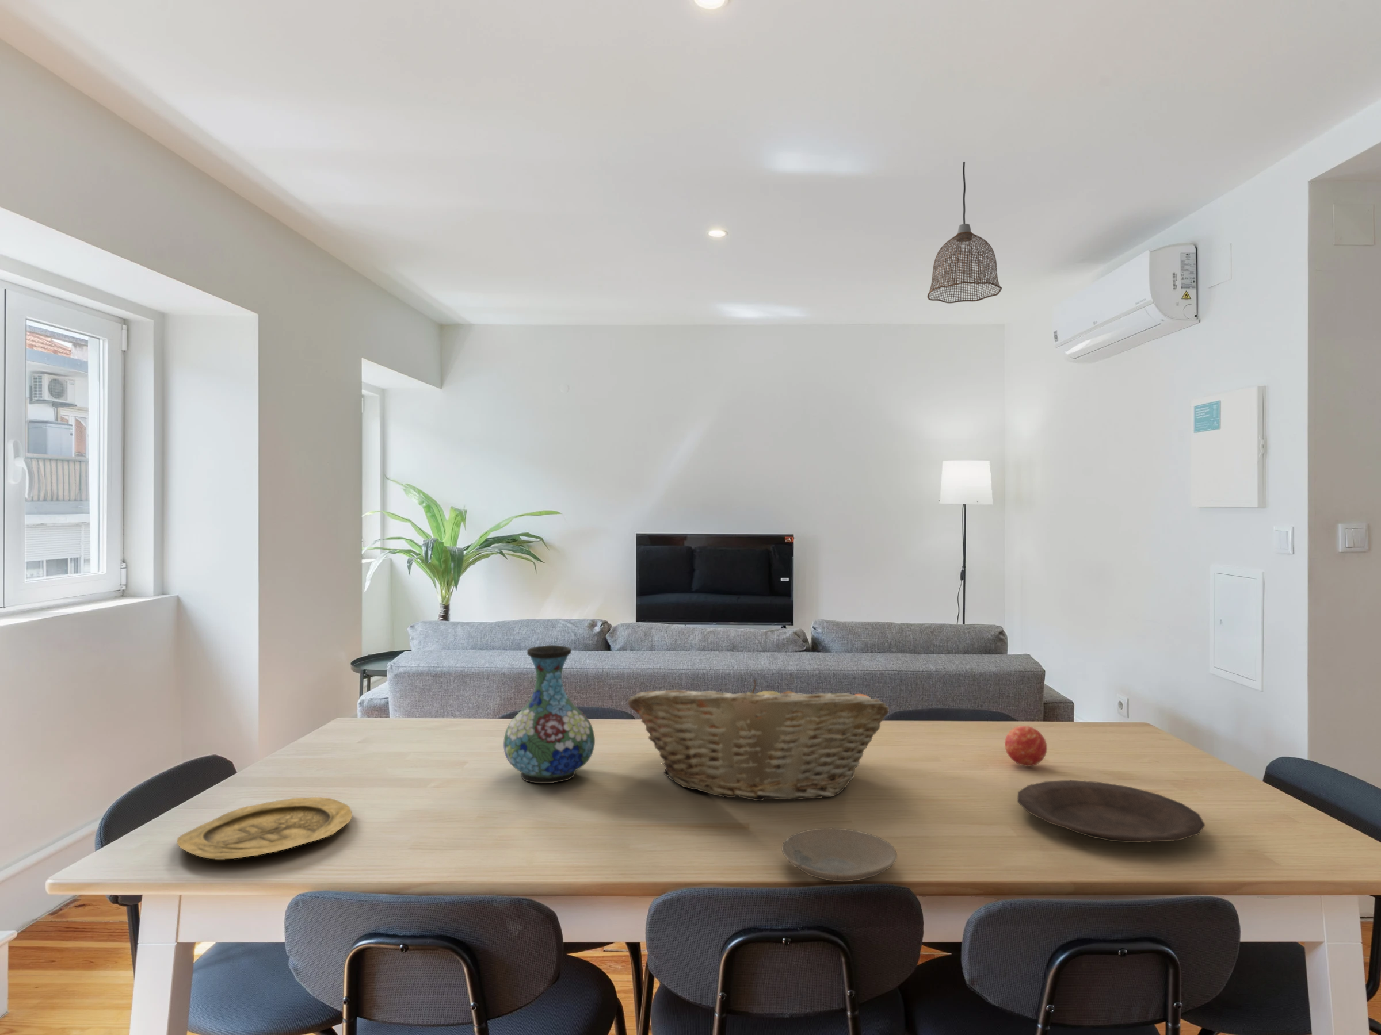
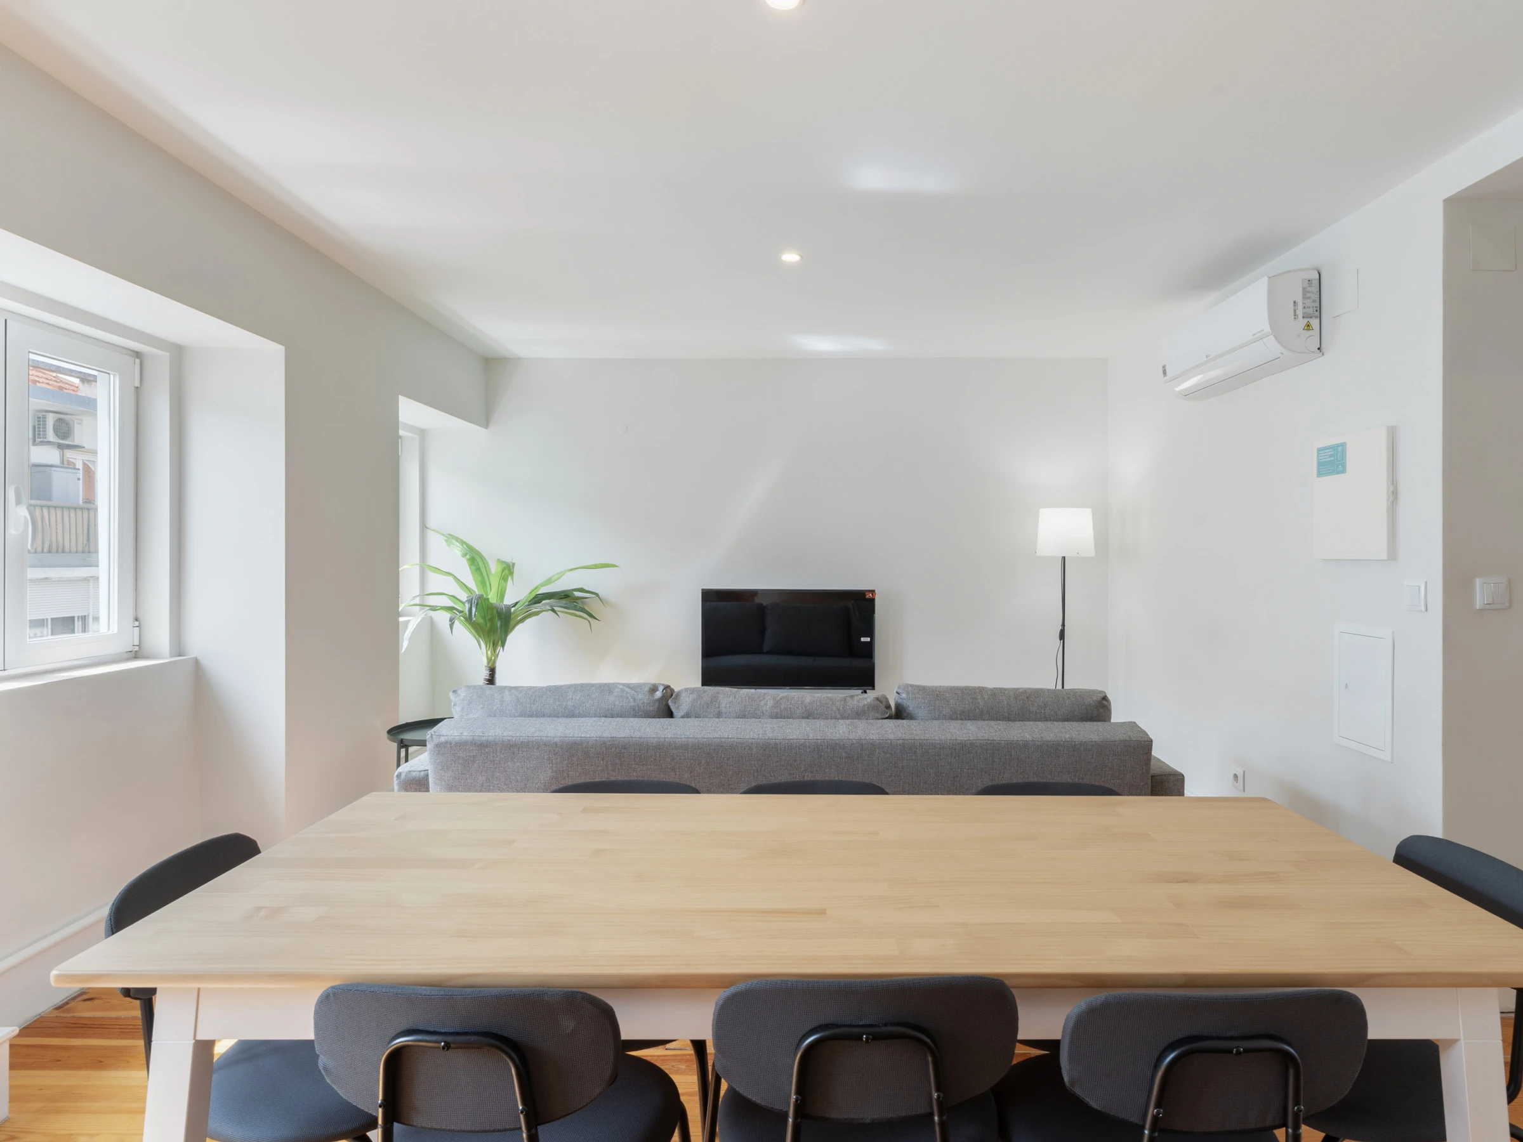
- vase (549, 712)
- plate (838, 858)
- pendant lamp (963, 227)
- plate (269, 828)
- plate (1106, 814)
- fruit basket (756, 726)
- apple (1025, 746)
